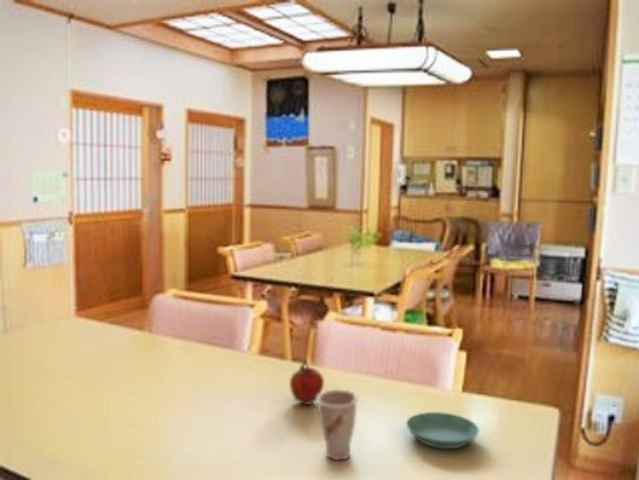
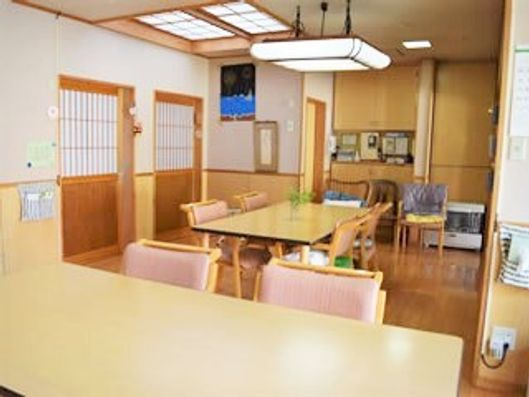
- cup (336, 426)
- fruit (307, 380)
- saucer (441, 432)
